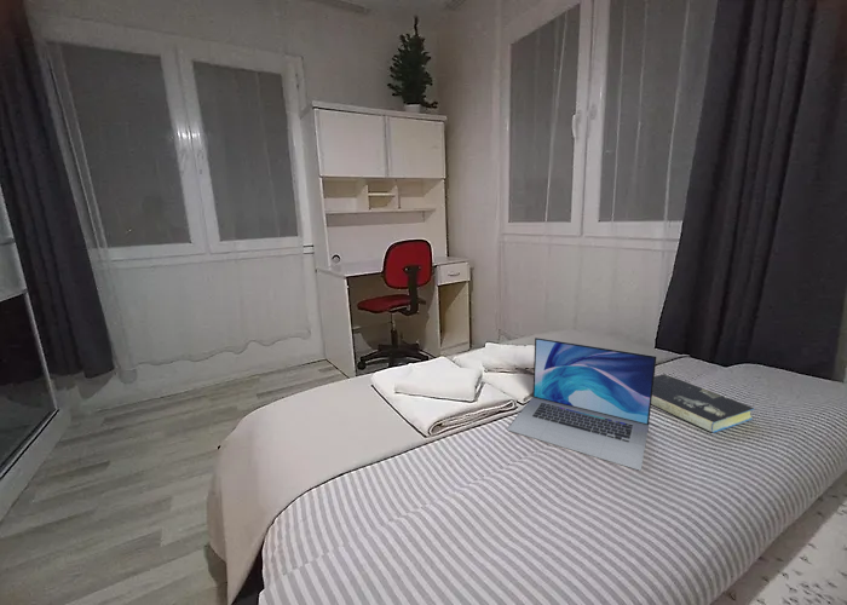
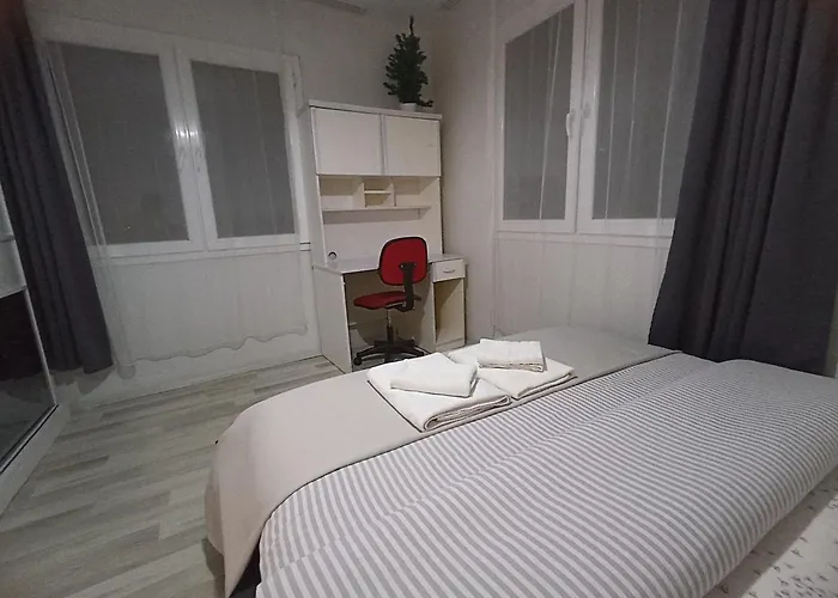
- laptop (580, 393)
- book (684, 399)
